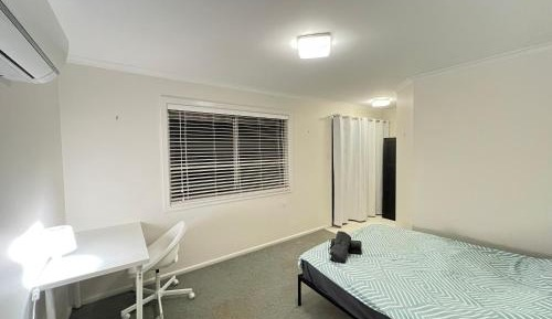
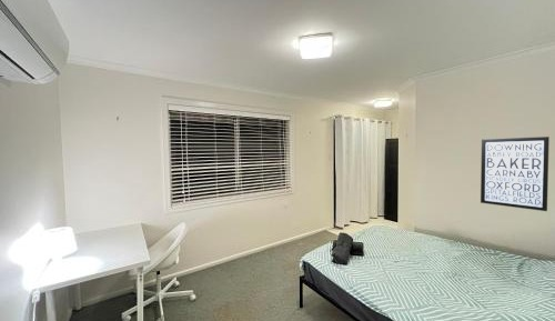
+ wall art (512, 172)
